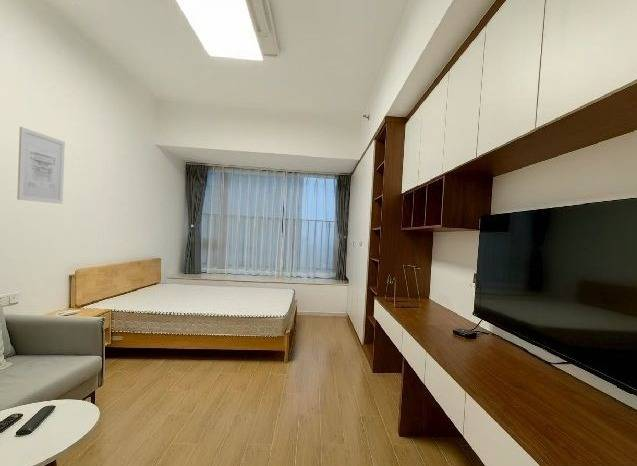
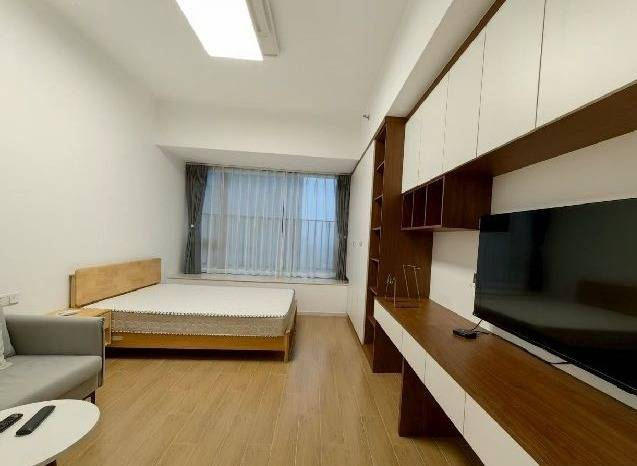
- wall art (42, 168)
